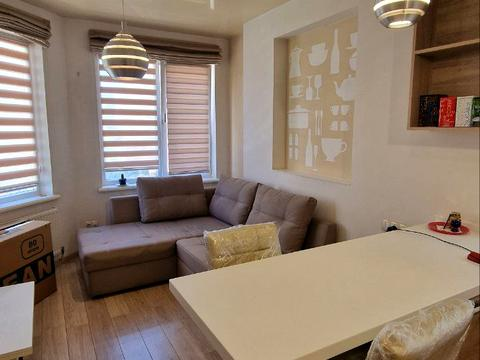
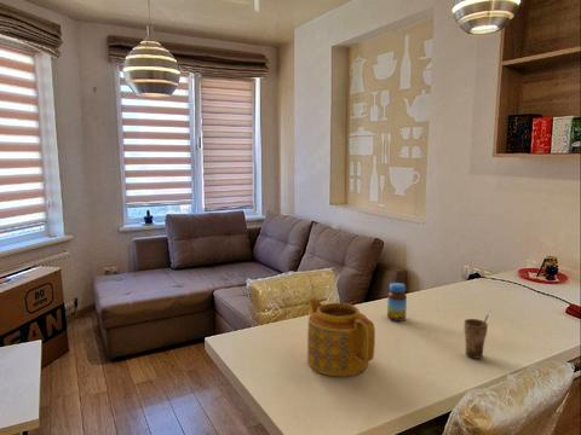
+ jar (397, 301)
+ cup (474, 335)
+ teapot (335, 335)
